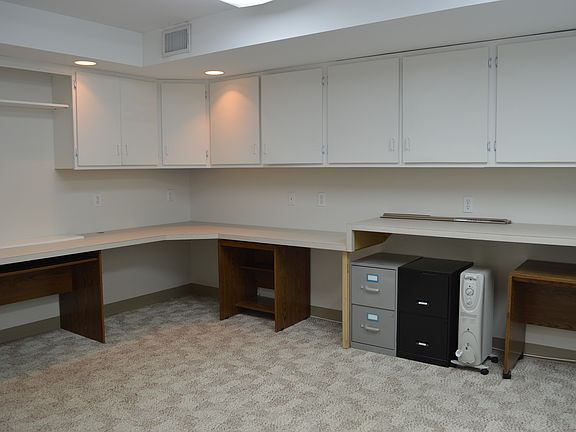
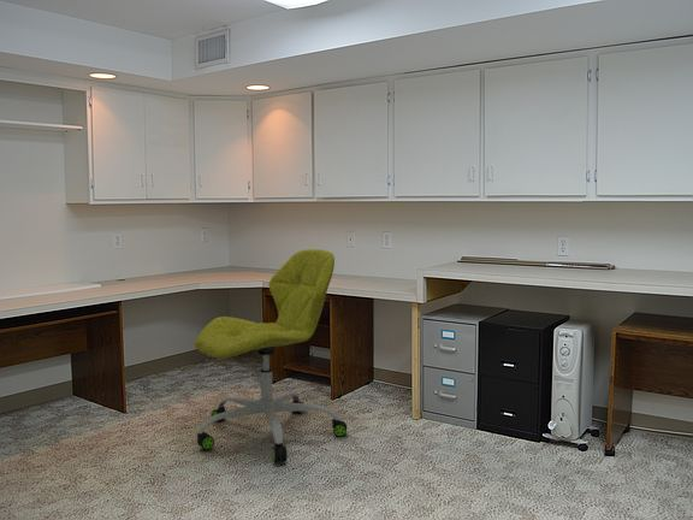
+ office chair (270, 343)
